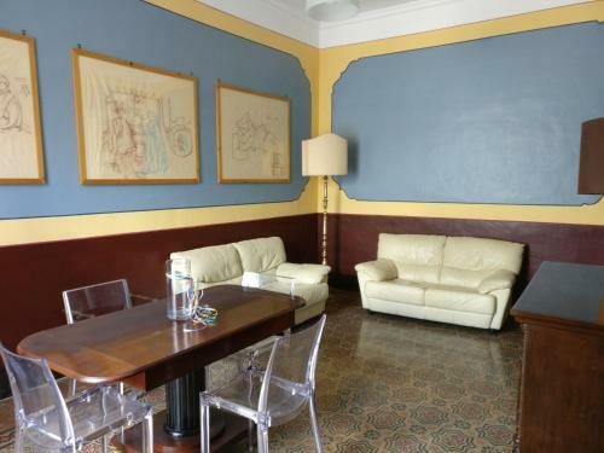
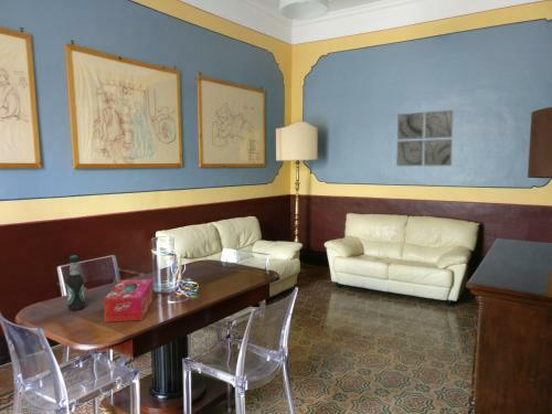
+ tissue box (130, 298)
+ bottle (75, 282)
+ wall art (423, 138)
